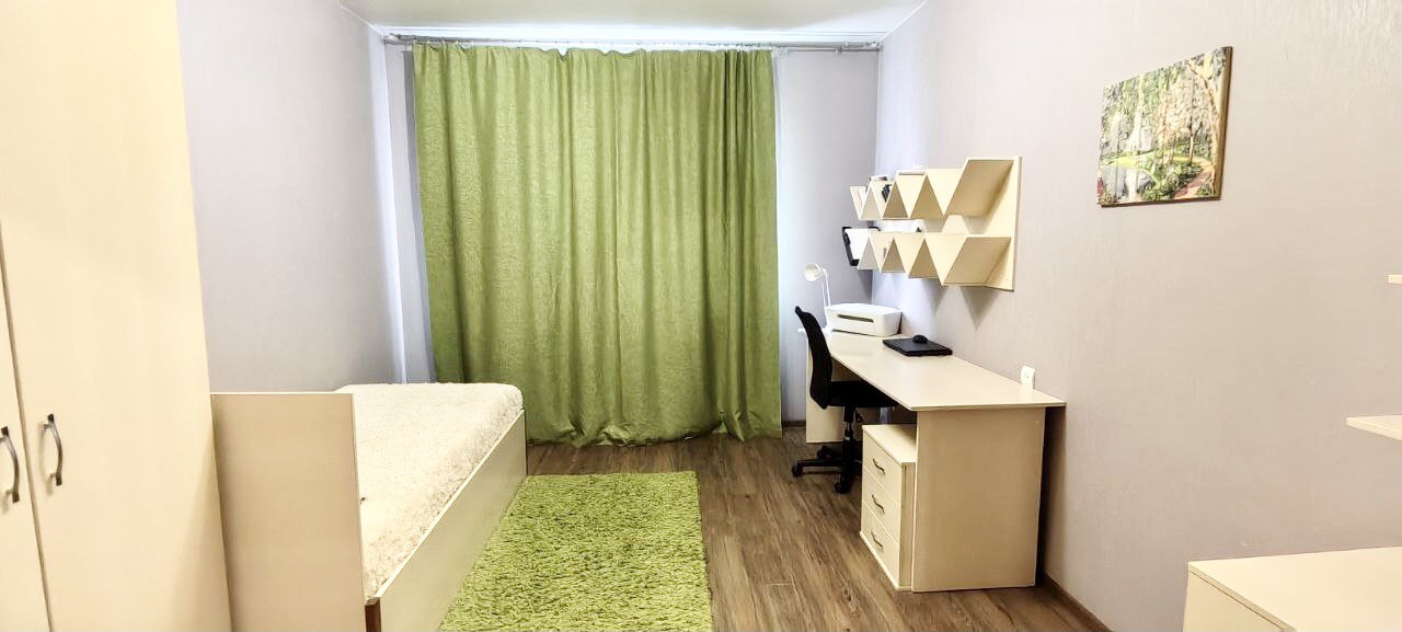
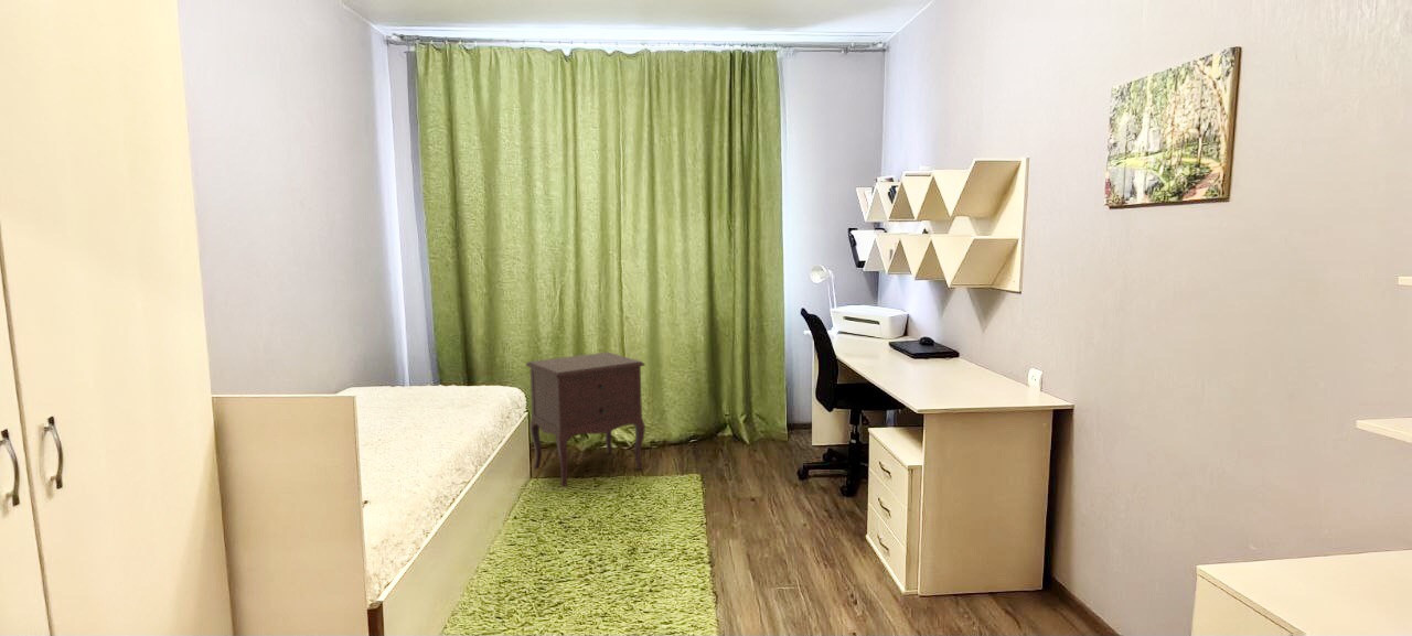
+ nightstand (586, 414)
